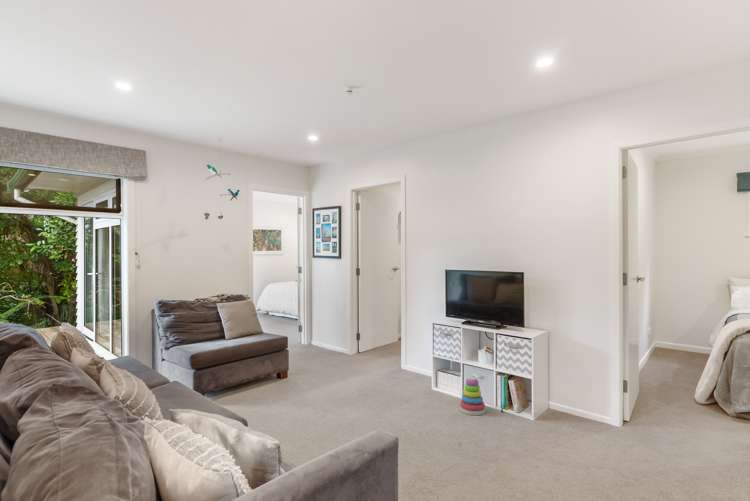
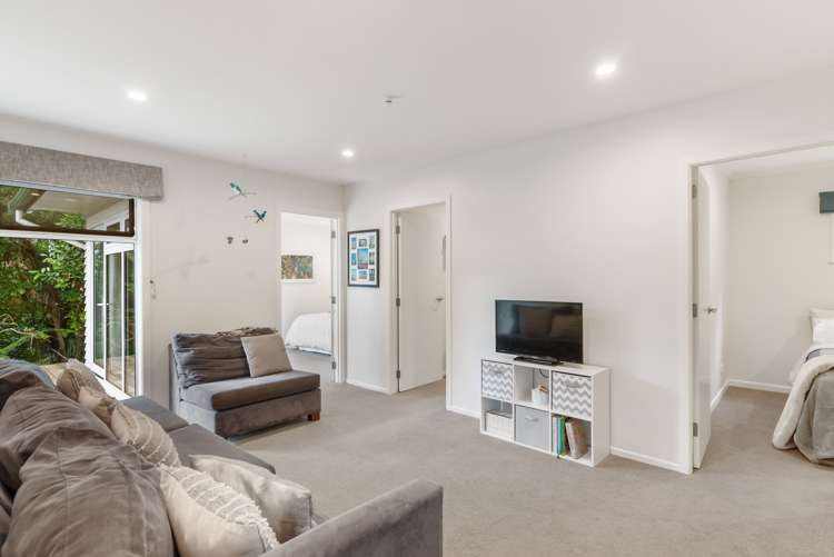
- stacking toy (472, 394)
